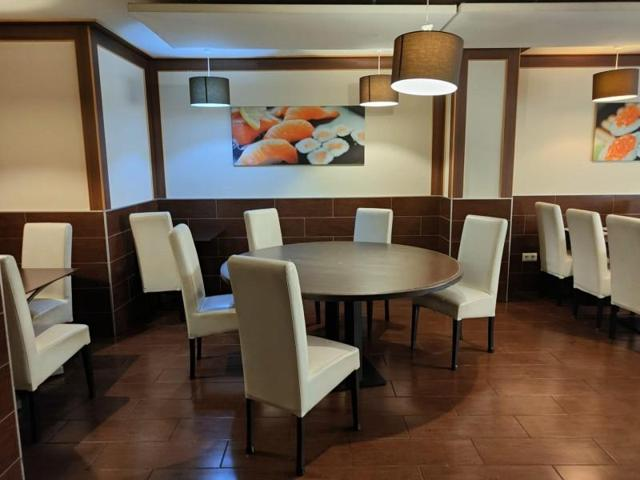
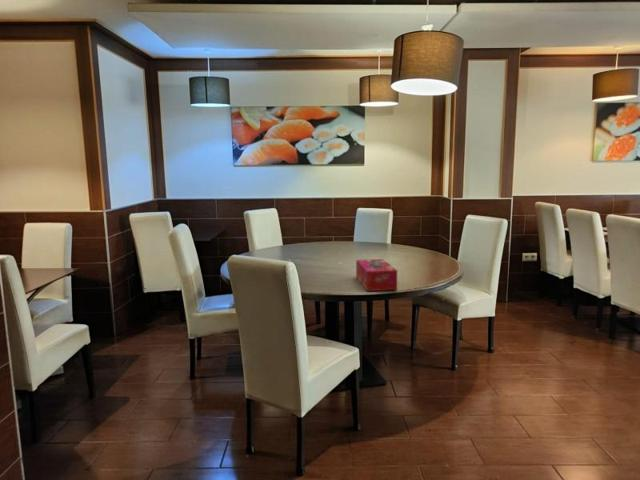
+ tissue box (375, 274)
